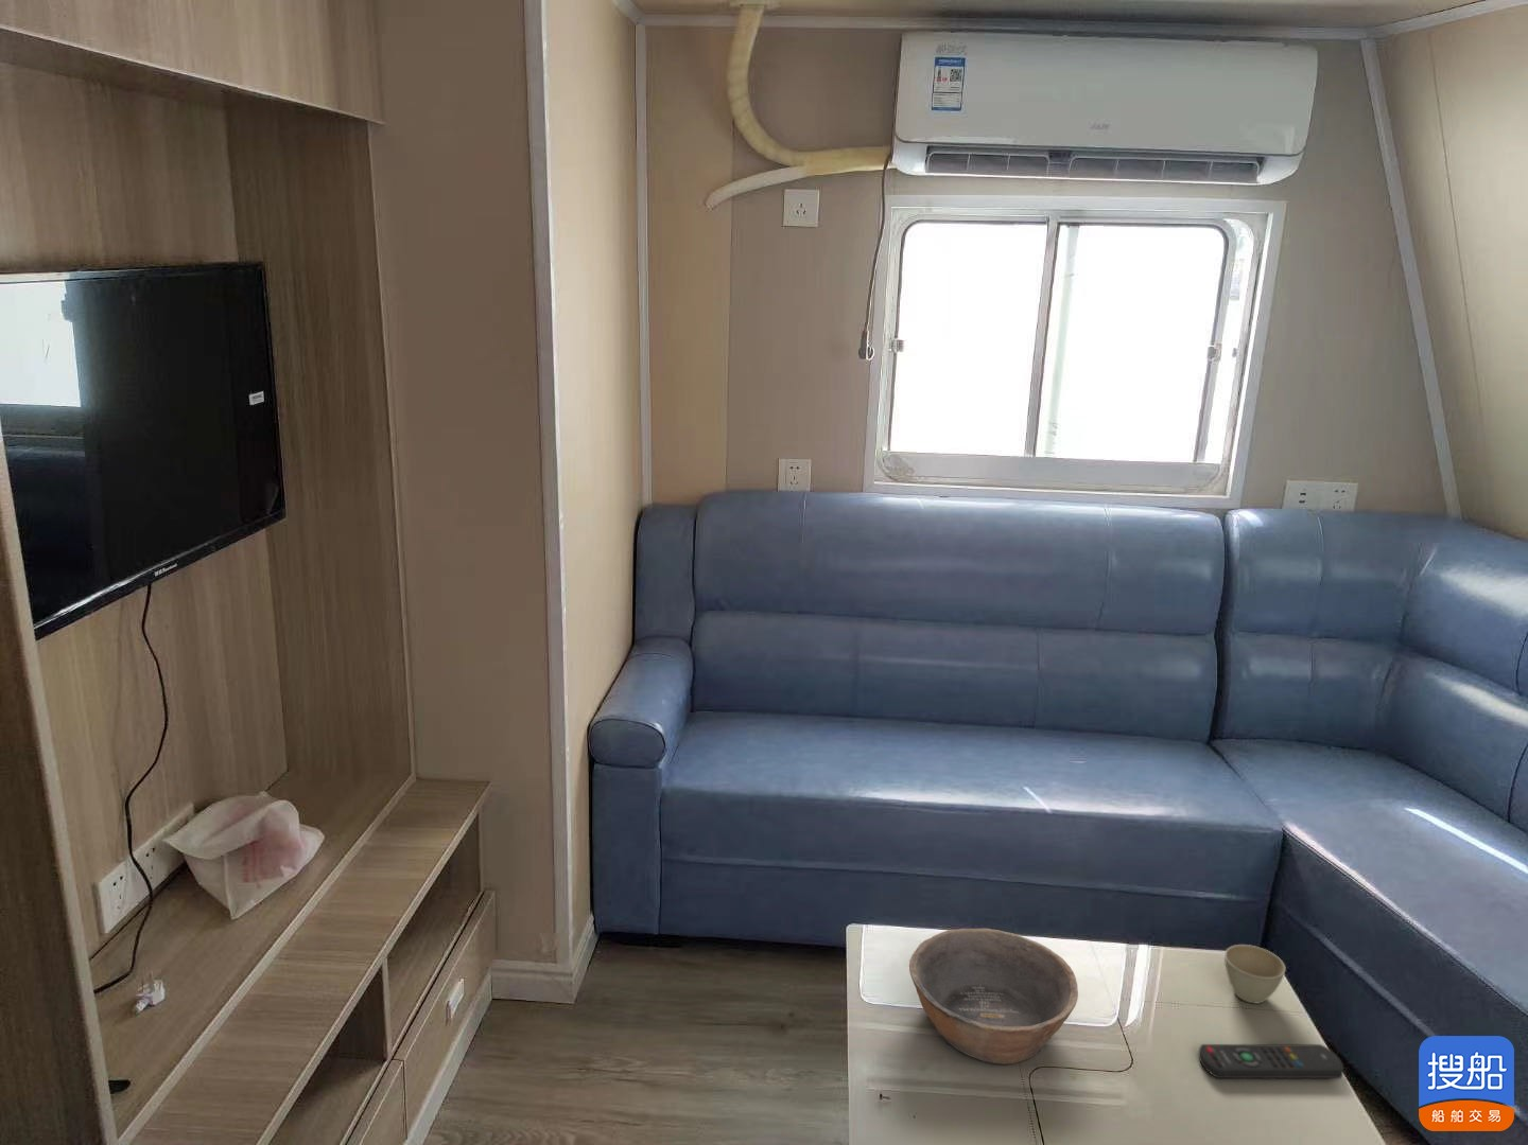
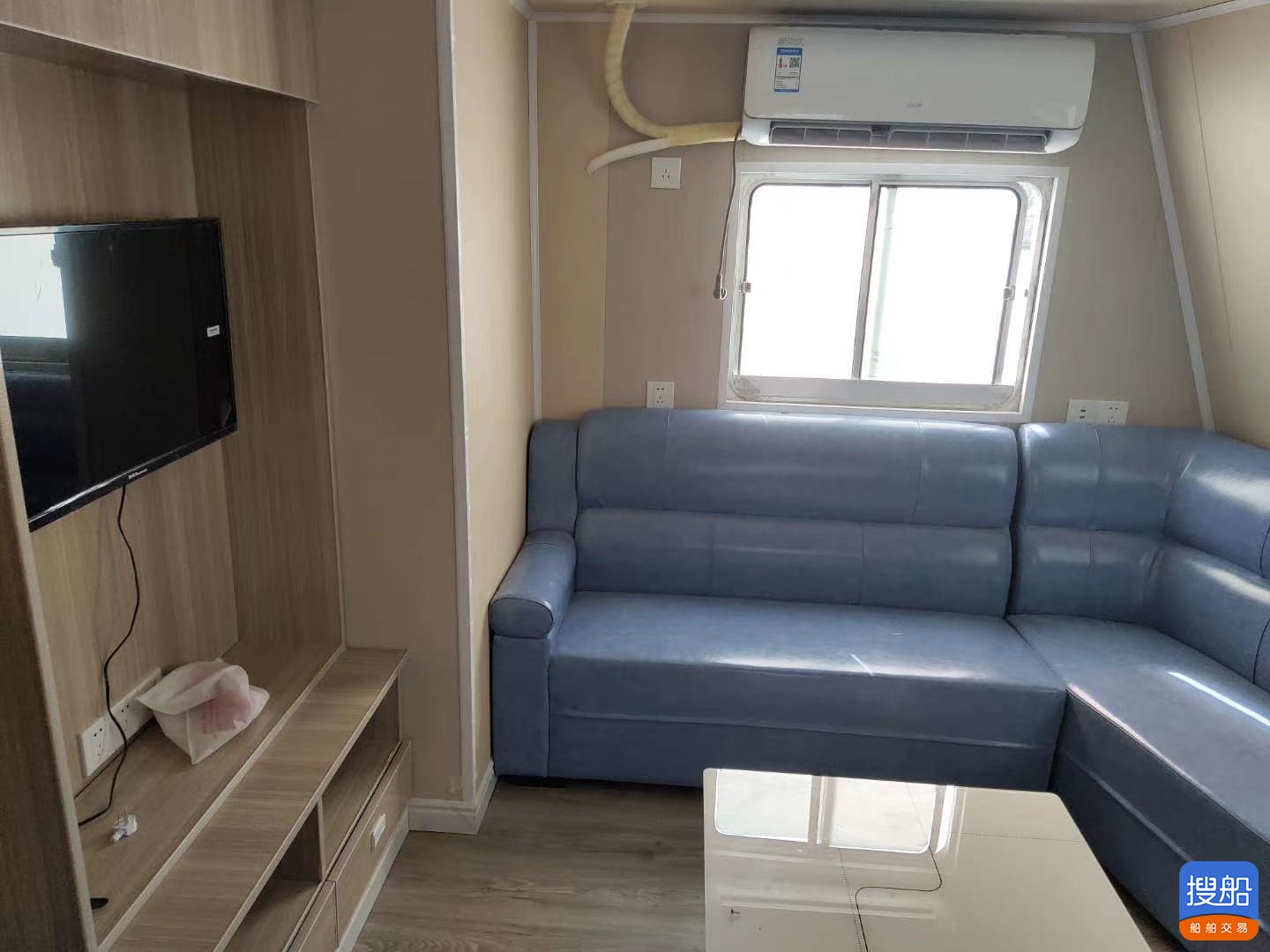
- bowl (990, 997)
- flower pot (1252, 978)
- remote control (1271, 1060)
